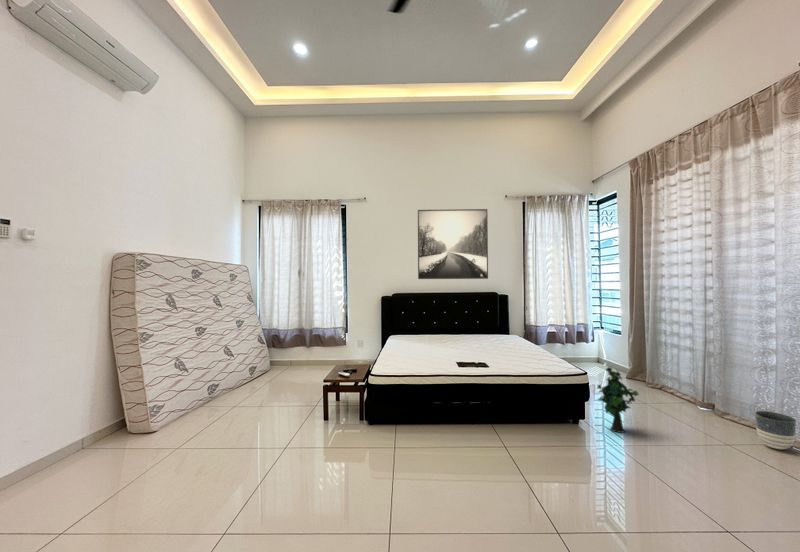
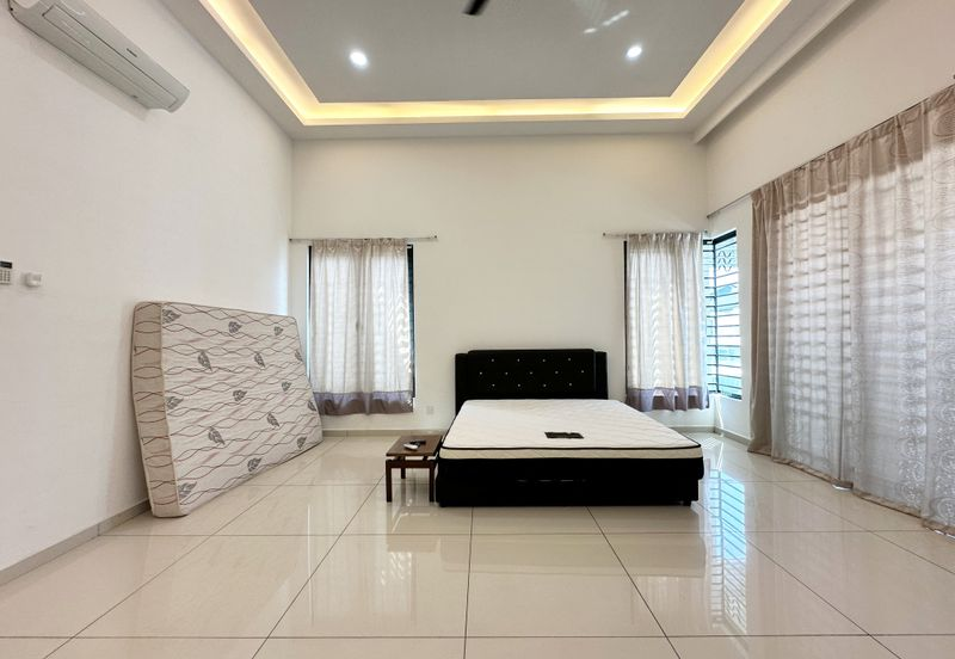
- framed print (452, 244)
- decorative plant (617, 398)
- planter (775, 431)
